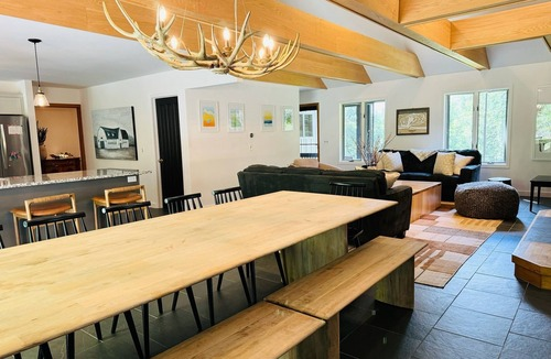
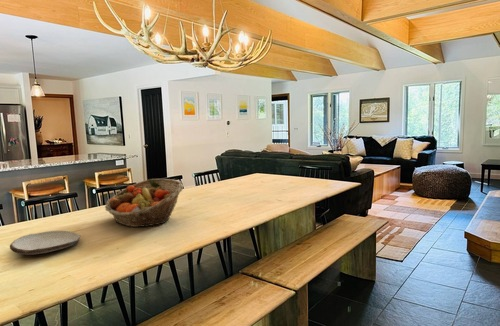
+ plate (46, 242)
+ fruit basket (145, 201)
